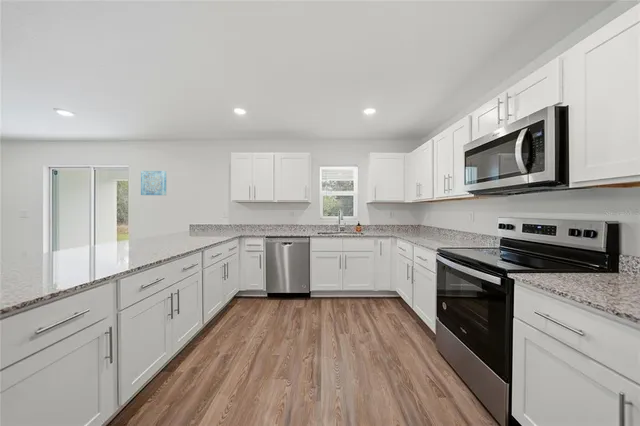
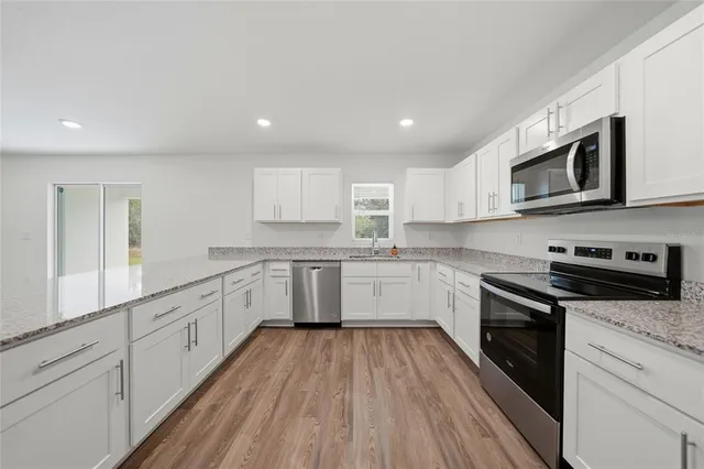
- wall art (153, 183)
